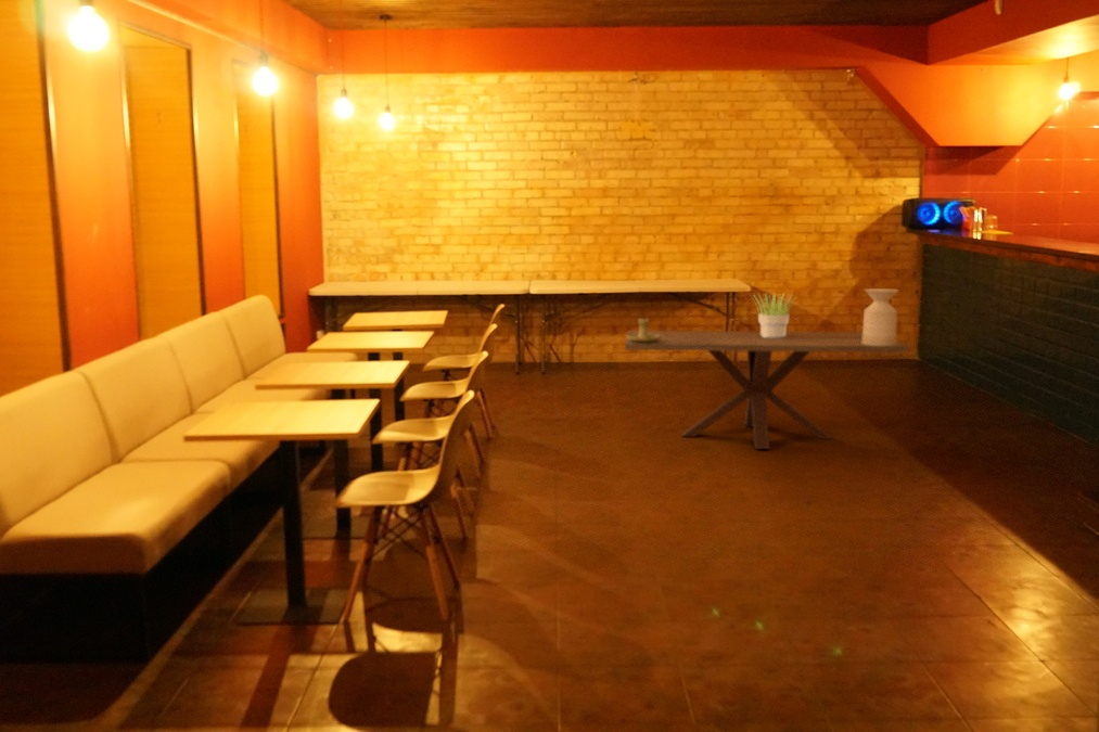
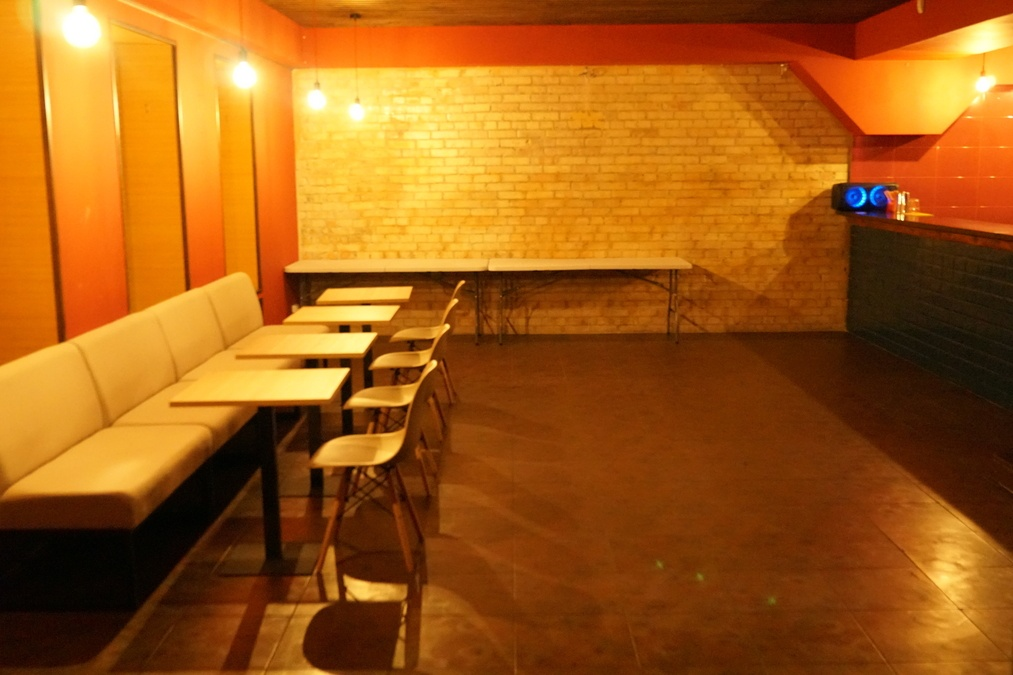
- side table (880, 316)
- dining table (756, 387)
- potted plant (774, 314)
- candle holder (643, 329)
